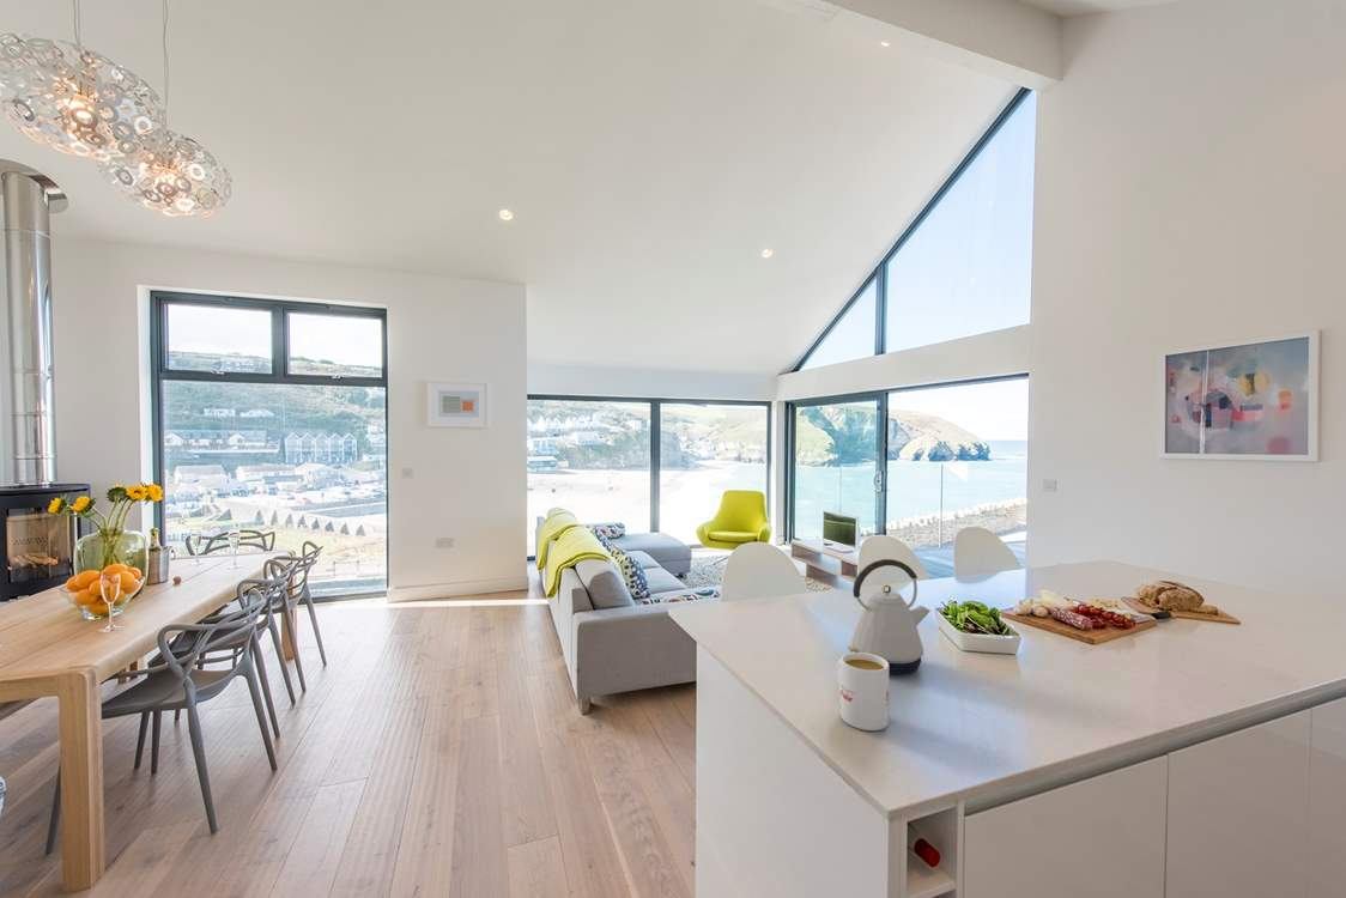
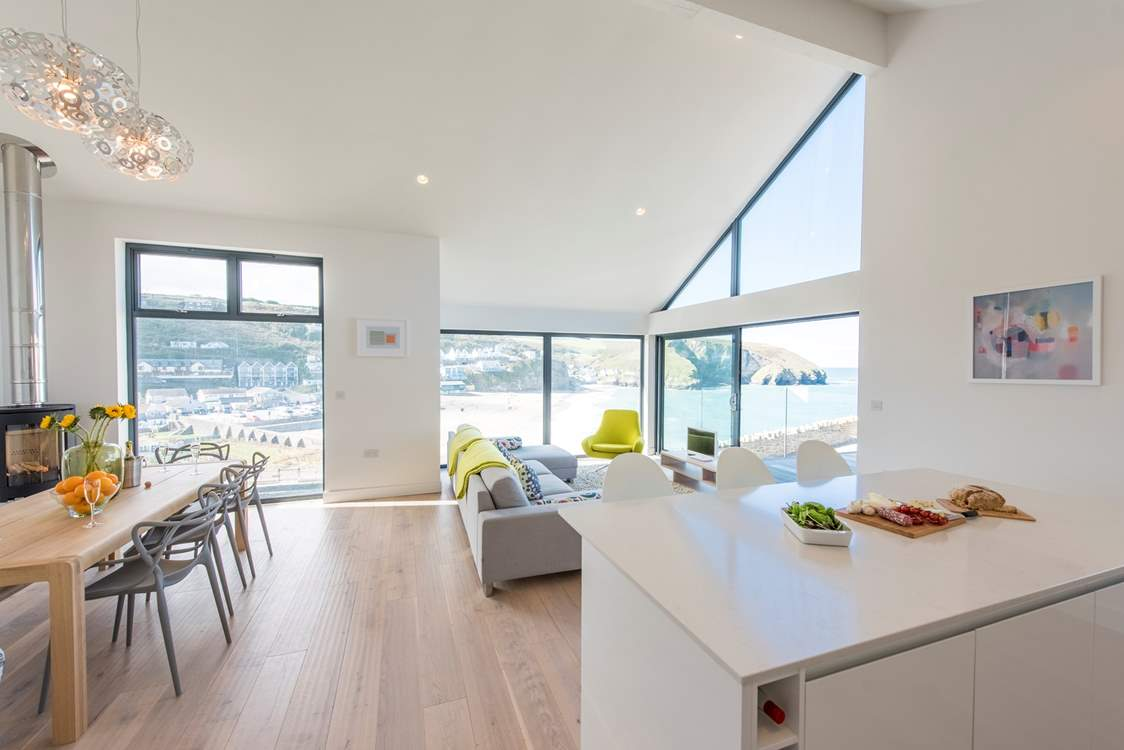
- kettle (889, 611)
- mug (857, 686)
